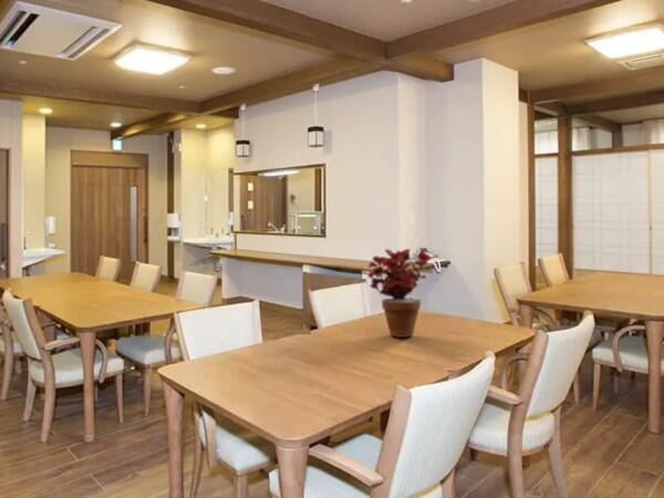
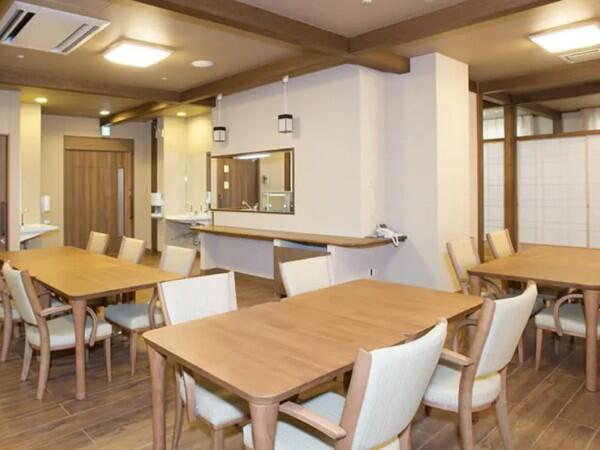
- potted plant (397, 291)
